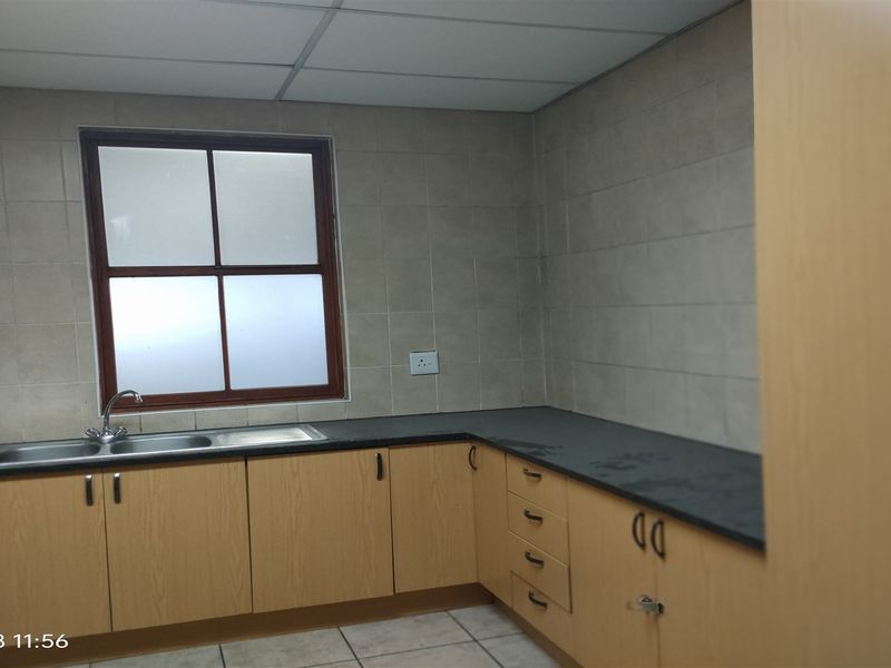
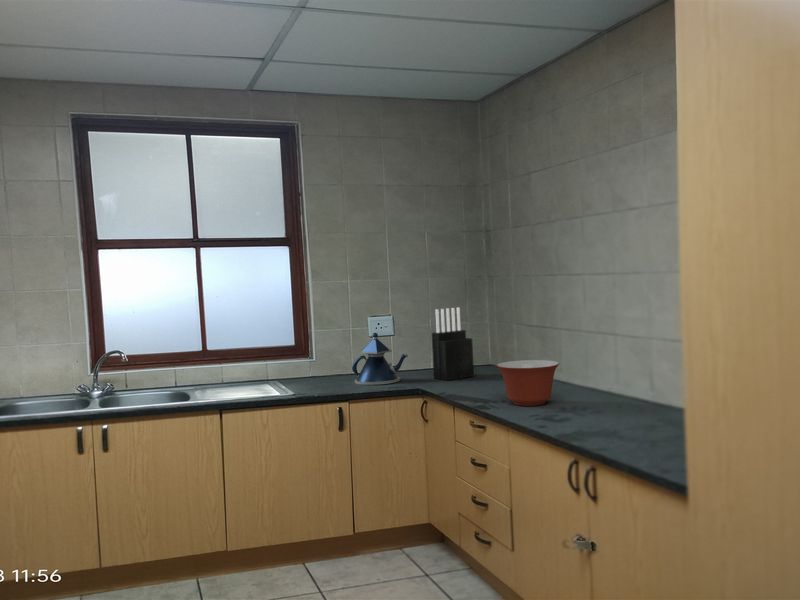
+ knife block (453, 343)
+ mixing bowl (528, 383)
+ teapot (378, 357)
